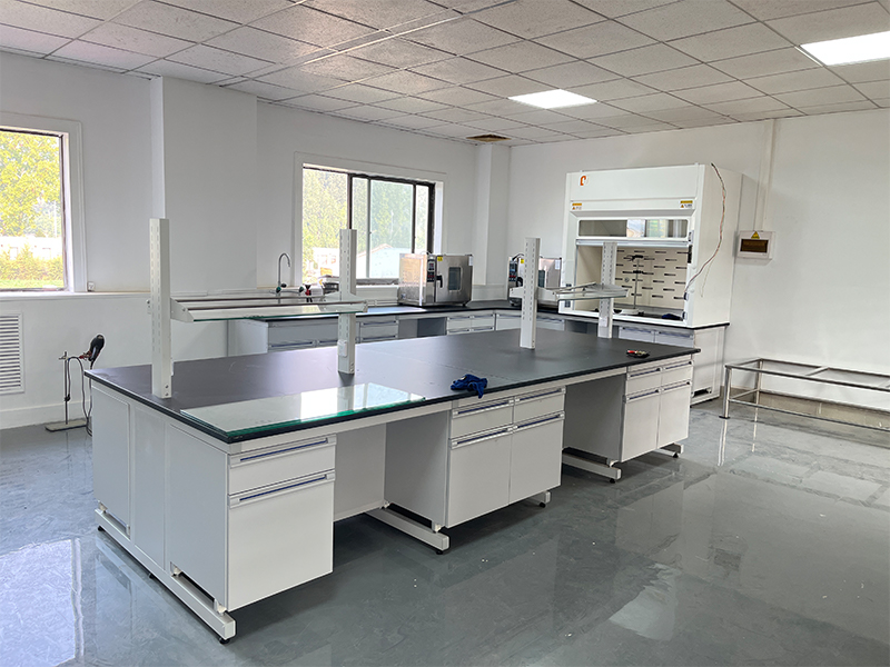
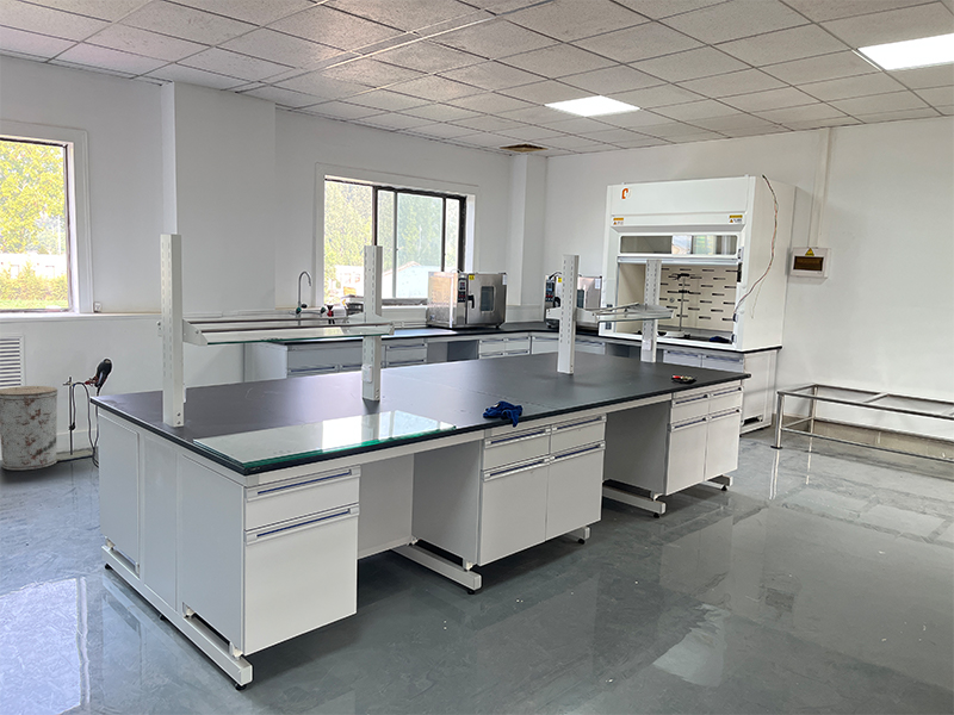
+ trash can (27, 425)
